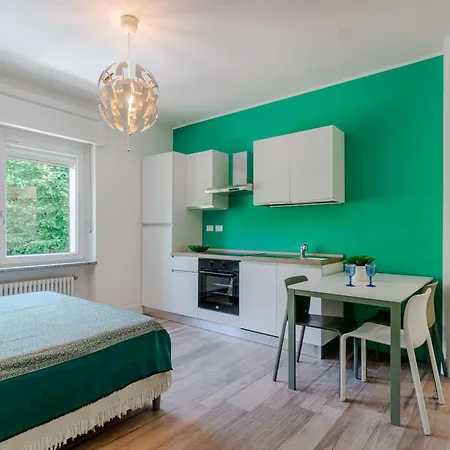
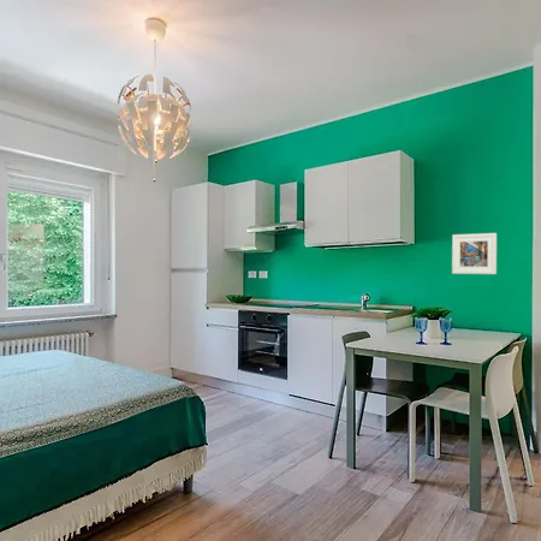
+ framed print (474, 254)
